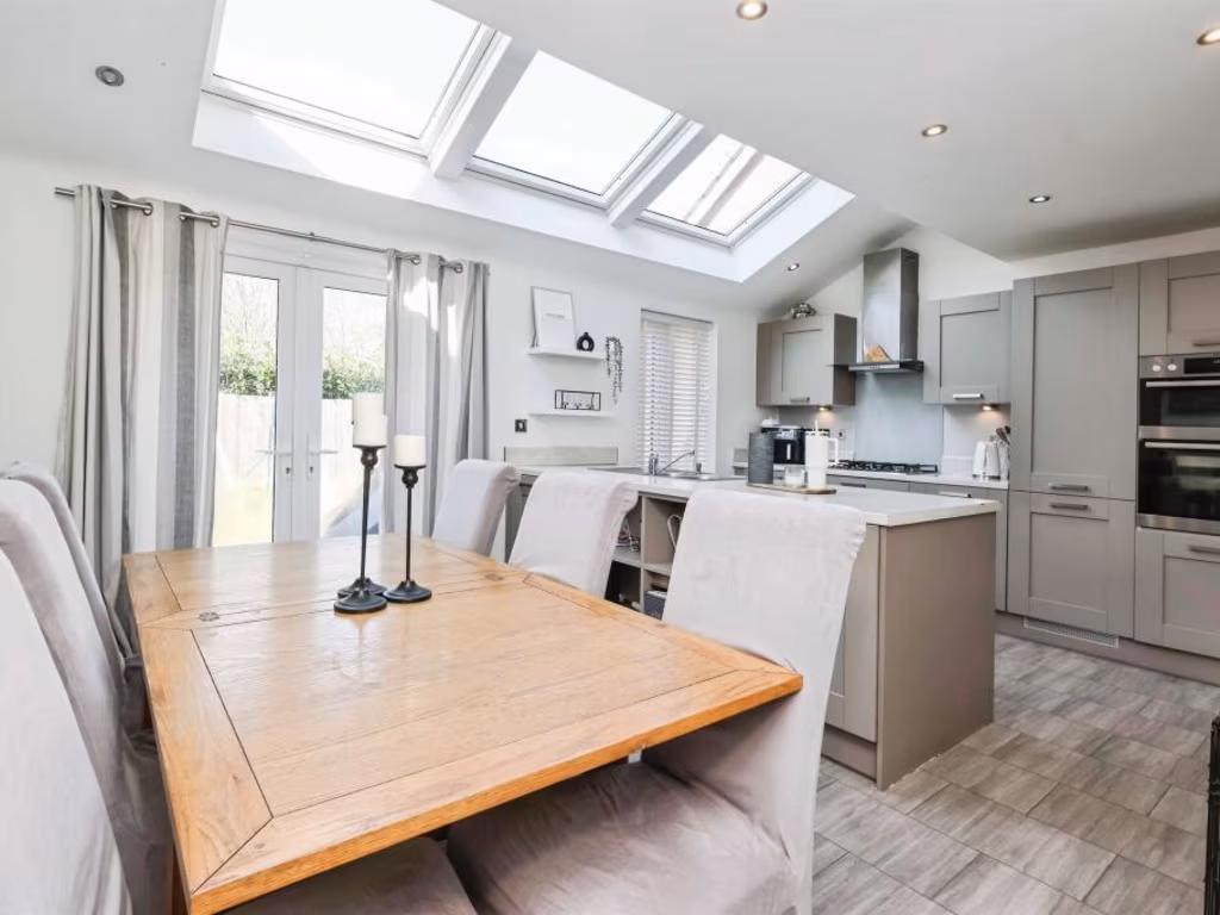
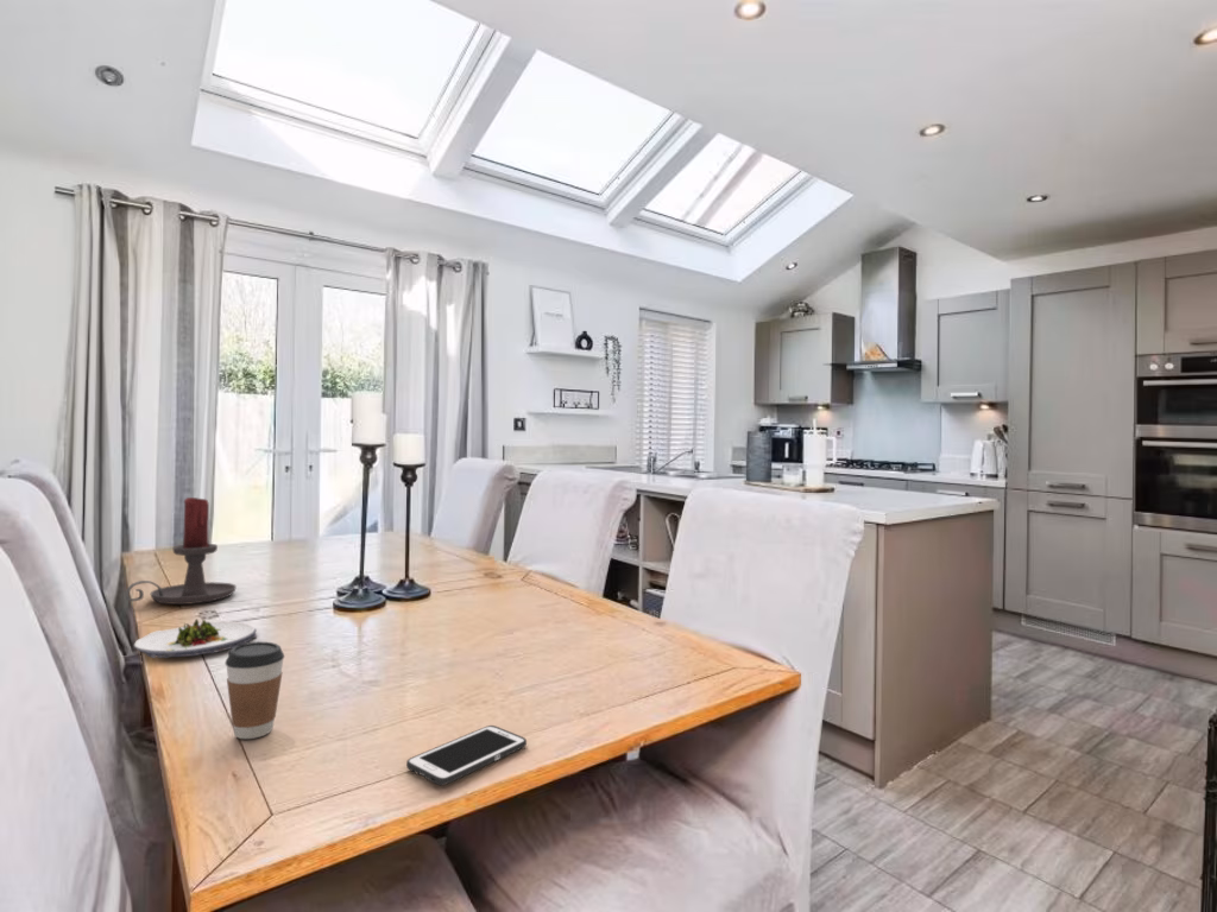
+ cell phone (468, 753)
+ coffee cup (254, 690)
+ salad plate (197, 631)
+ candle holder (183, 549)
